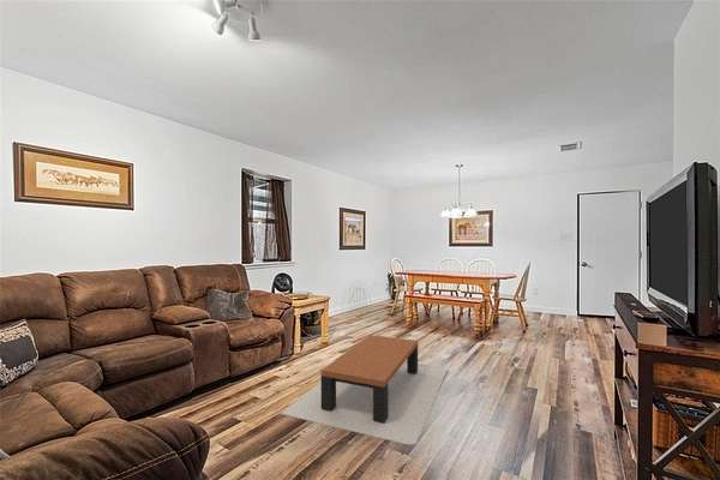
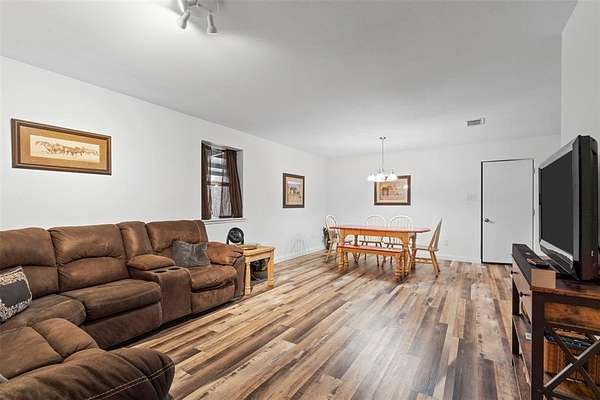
- coffee table (376, 371)
